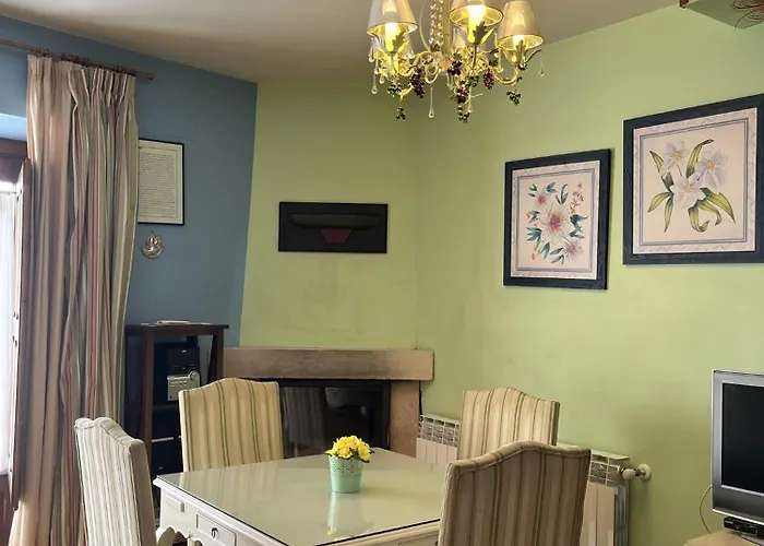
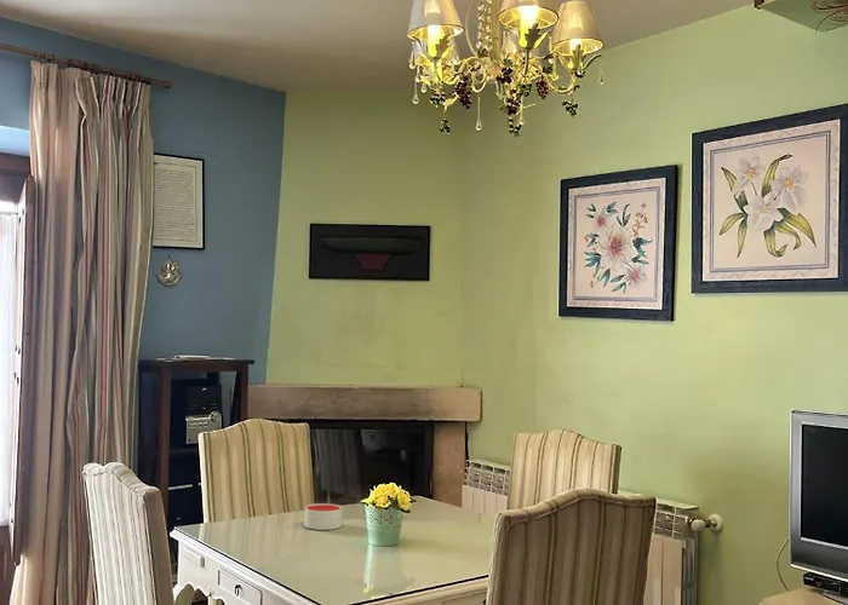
+ candle (322, 515)
